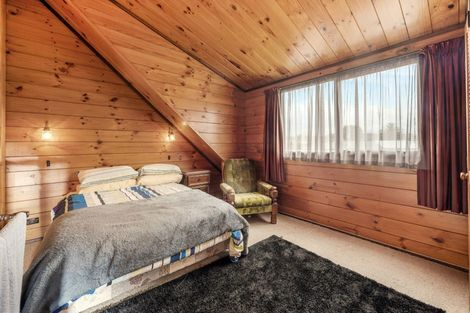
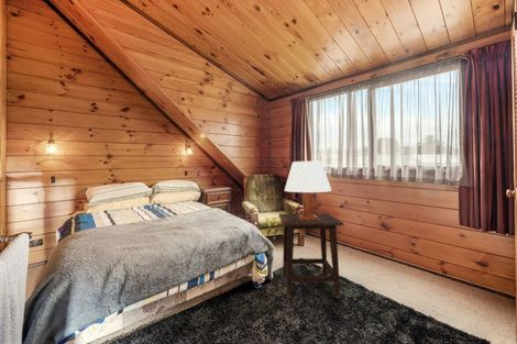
+ table lamp (307, 189)
+ side table (308, 258)
